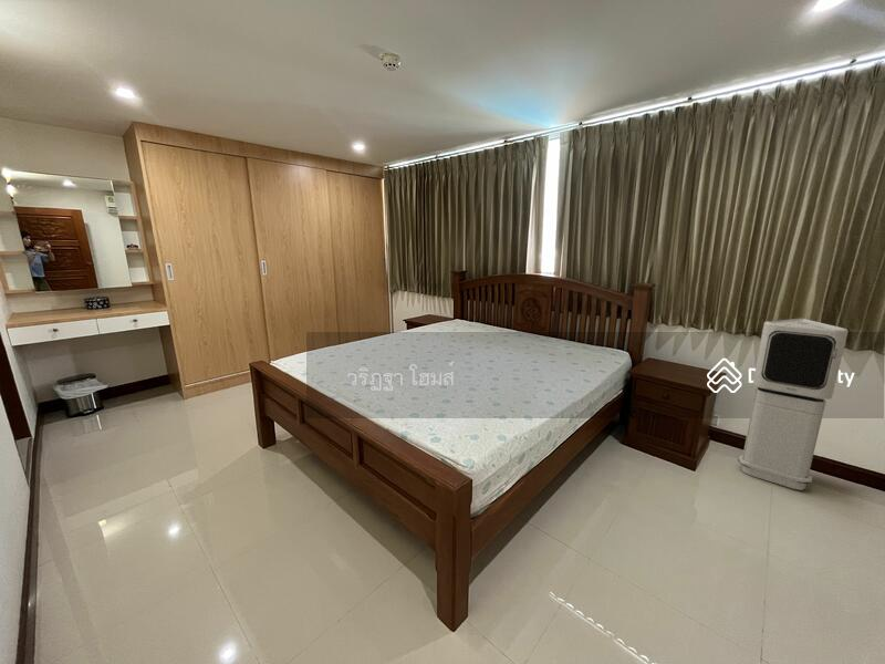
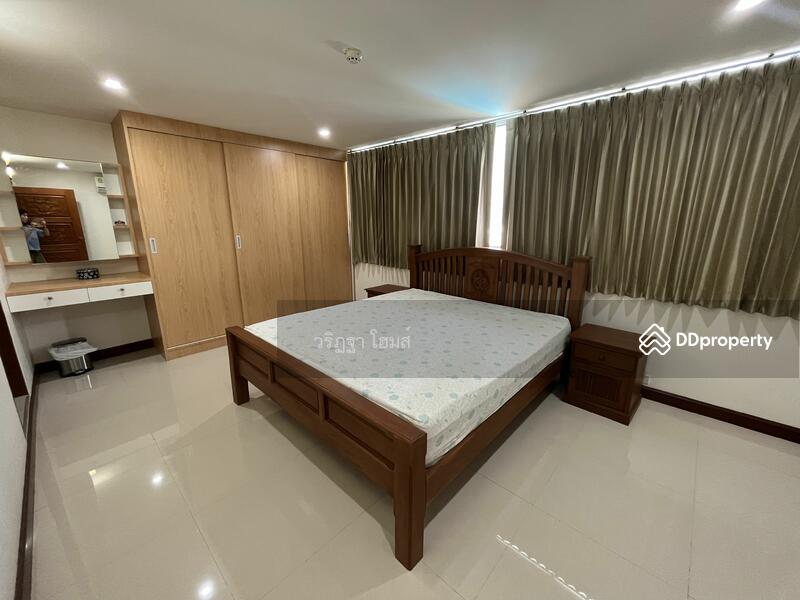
- air purifier (787, 400)
